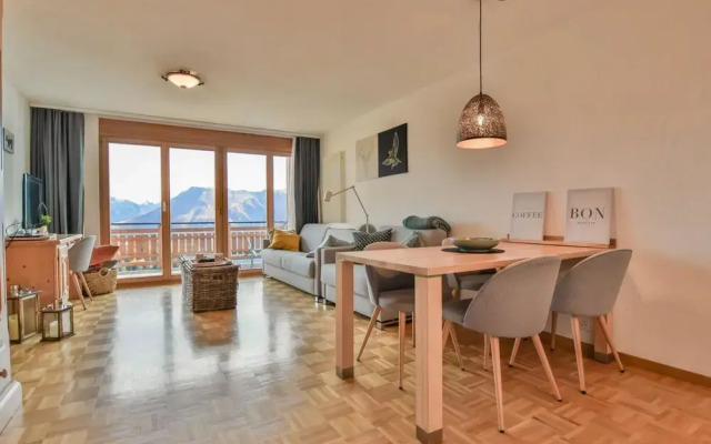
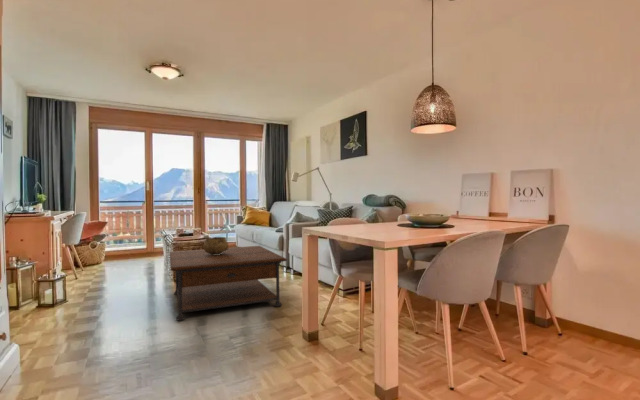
+ decorative bowl (216, 245)
+ coffee table (224, 276)
